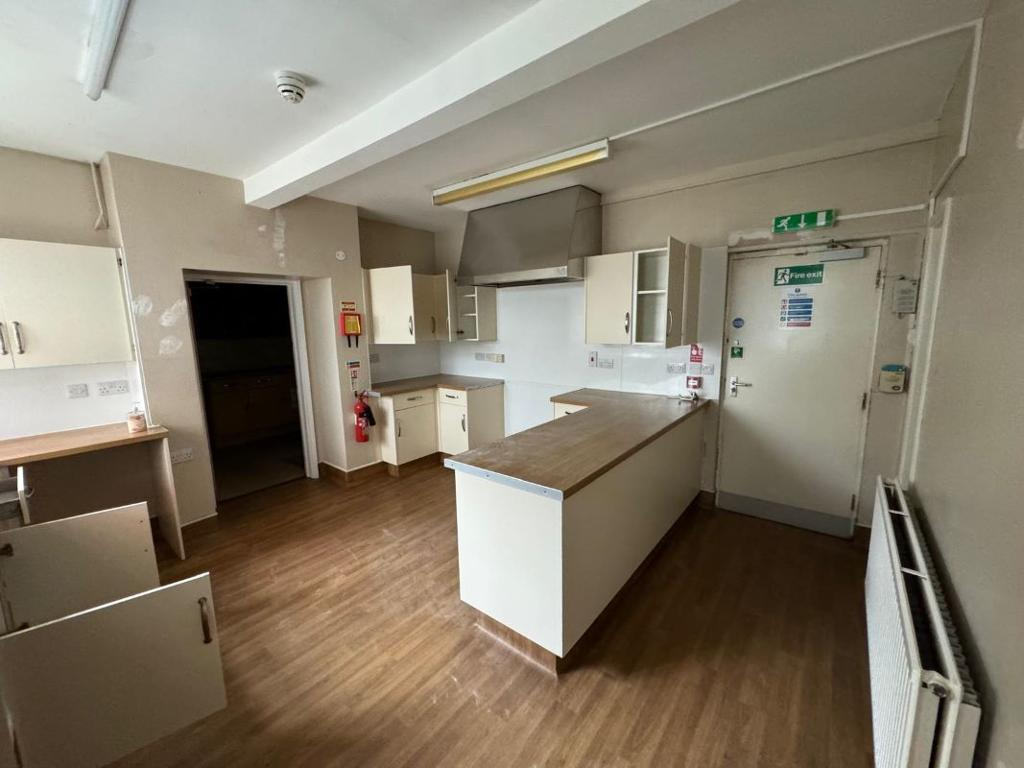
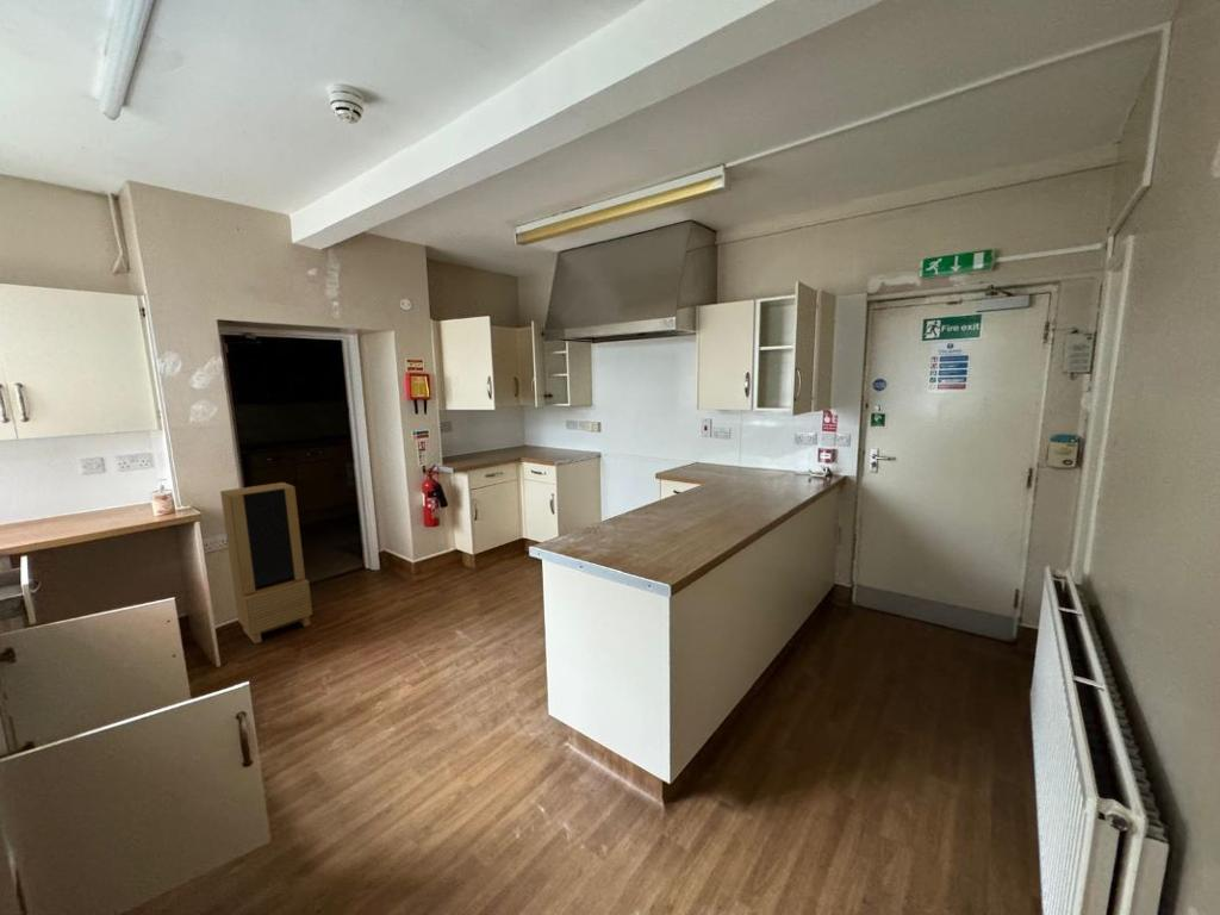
+ storage cabinet (268, 560)
